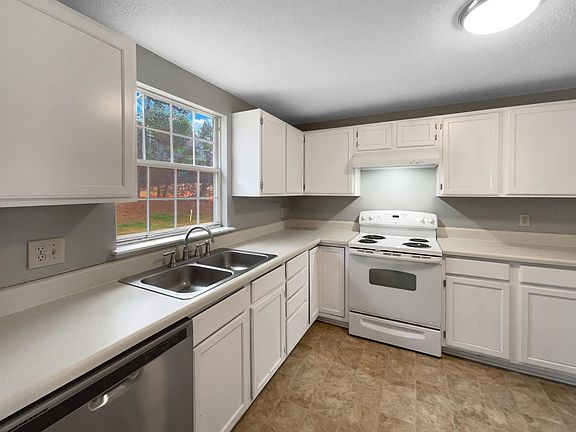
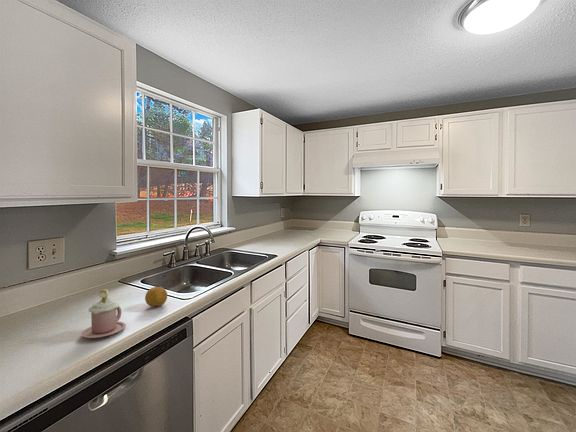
+ fruit (156, 296)
+ mug (104, 310)
